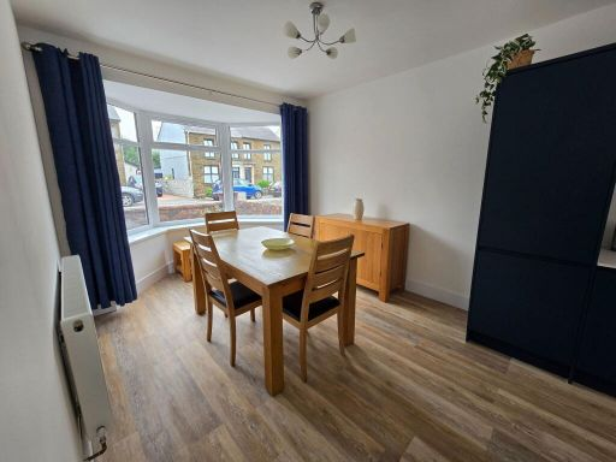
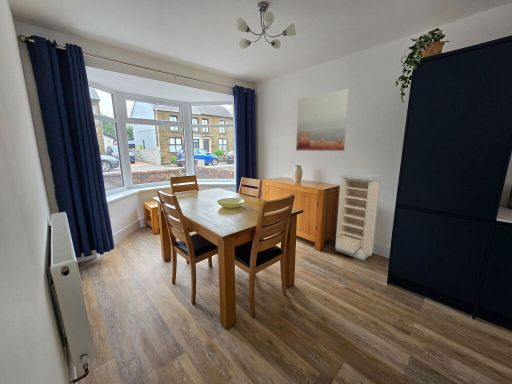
+ storage cabinet (358, 216)
+ wall art (319, 123)
